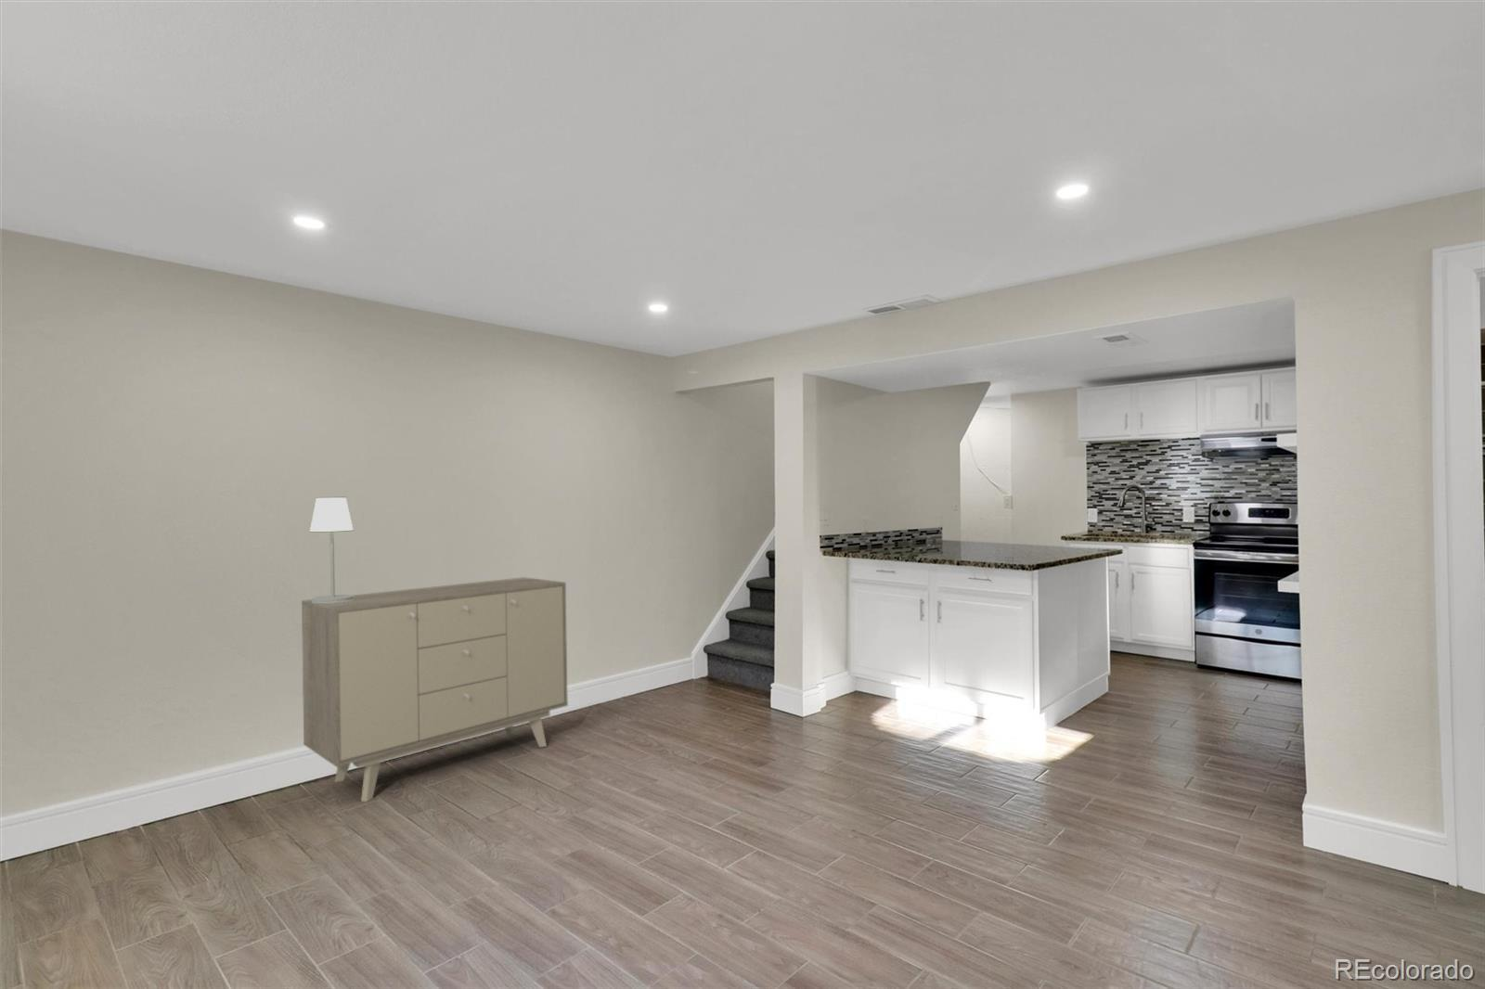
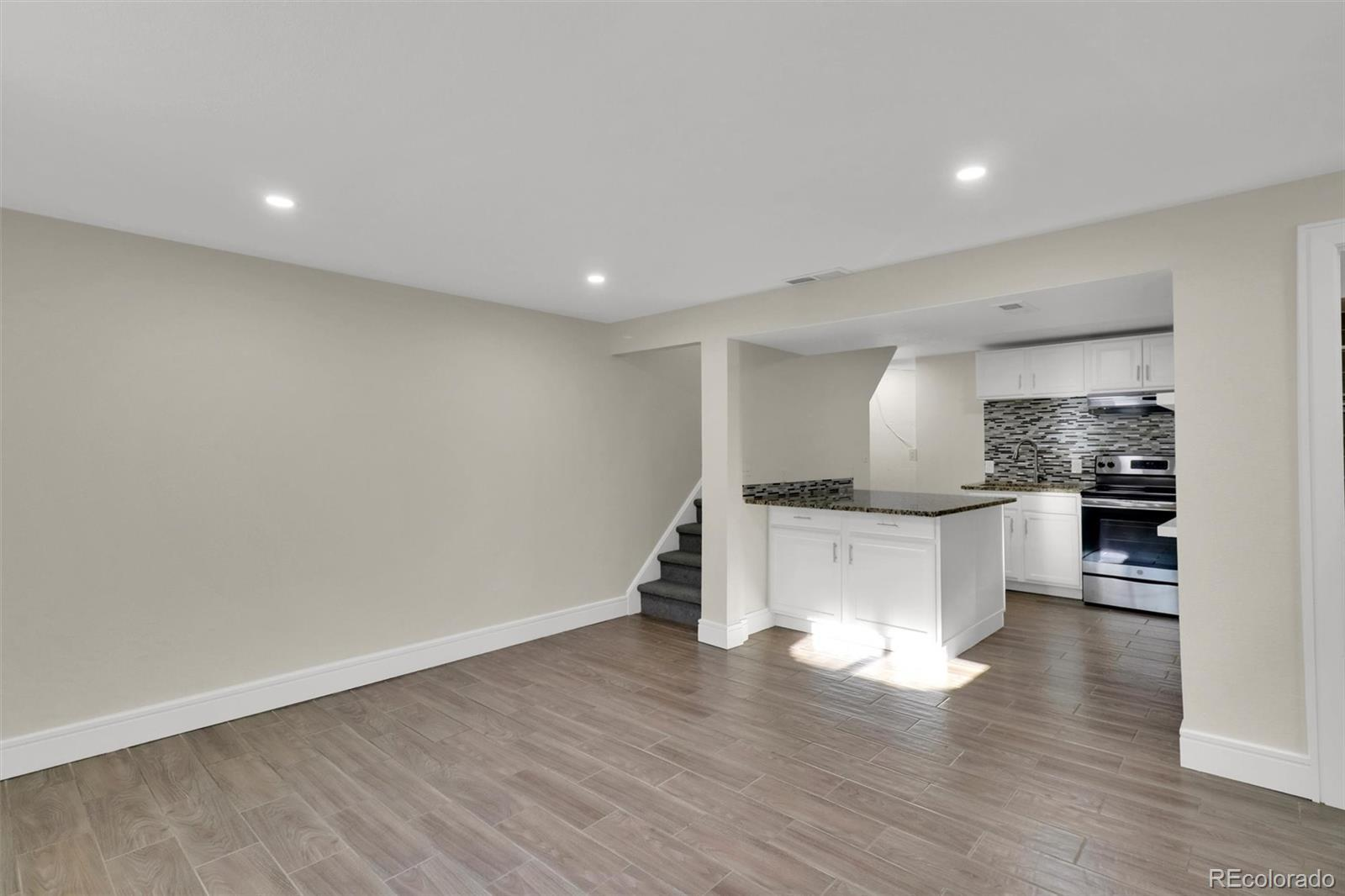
- table lamp (331, 549)
- sideboard (446, 677)
